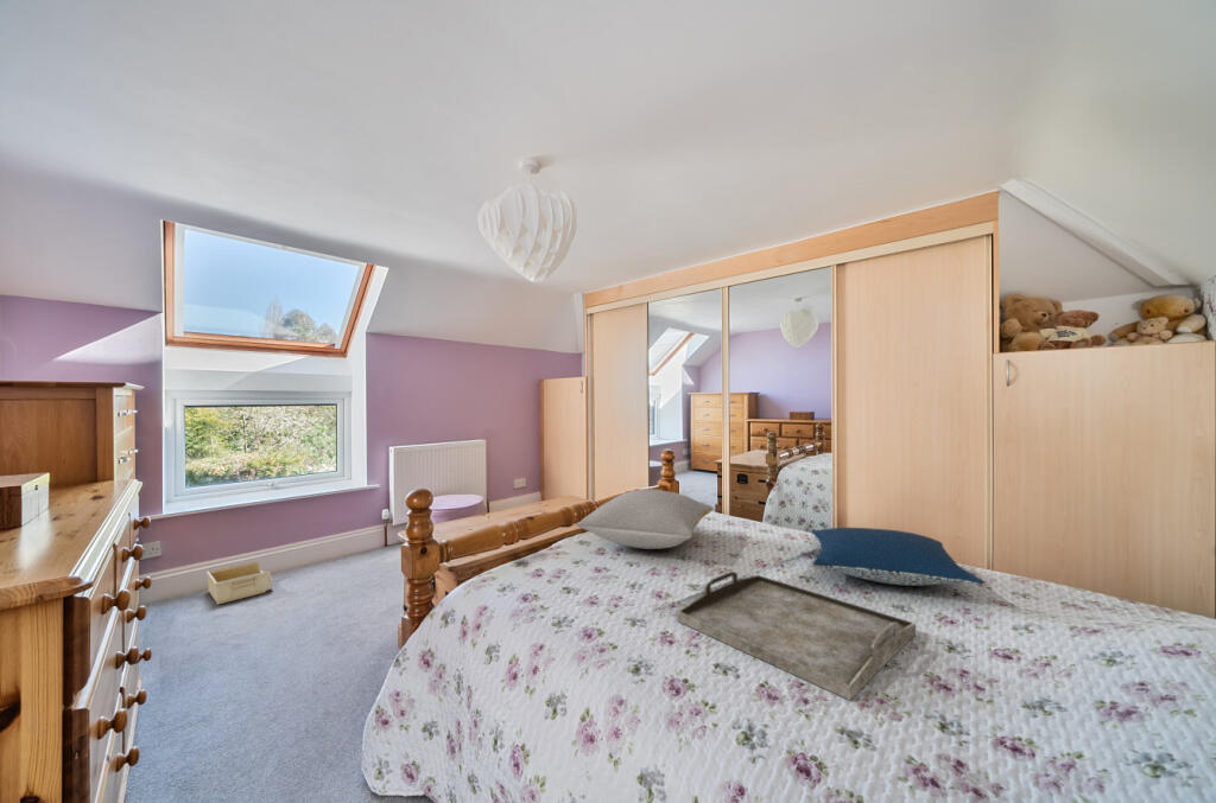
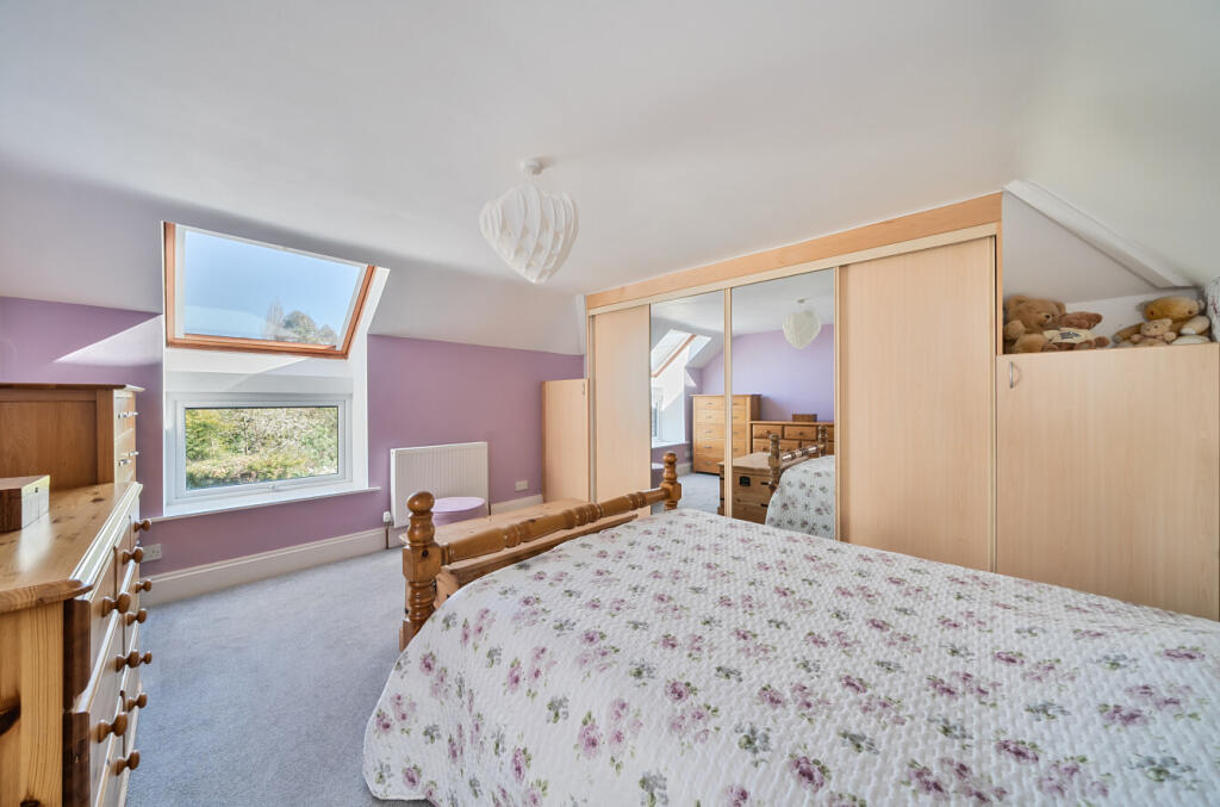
- storage bin (240, 580)
- pillow (881, 553)
- pillow (648, 515)
- serving tray (792, 612)
